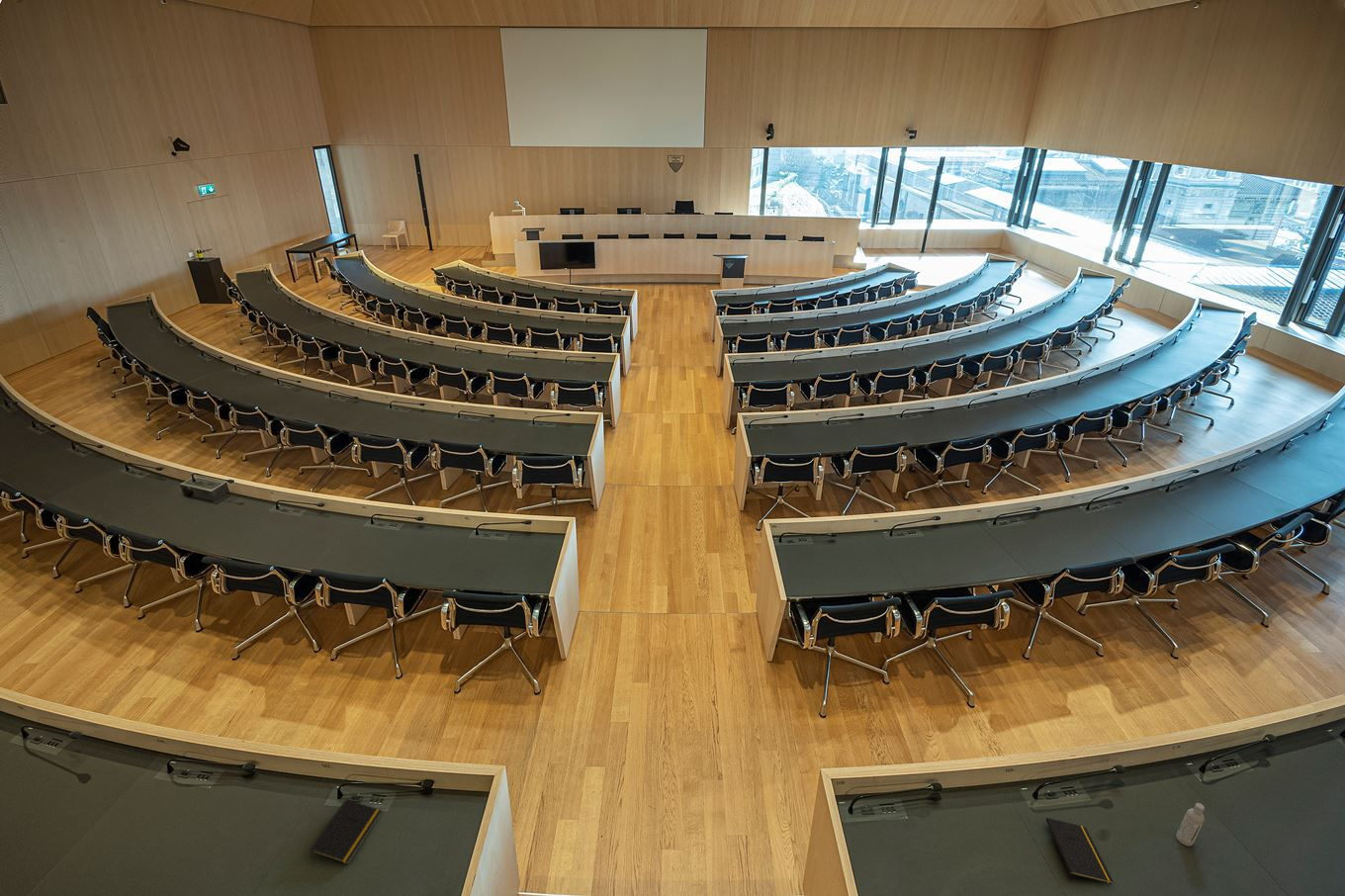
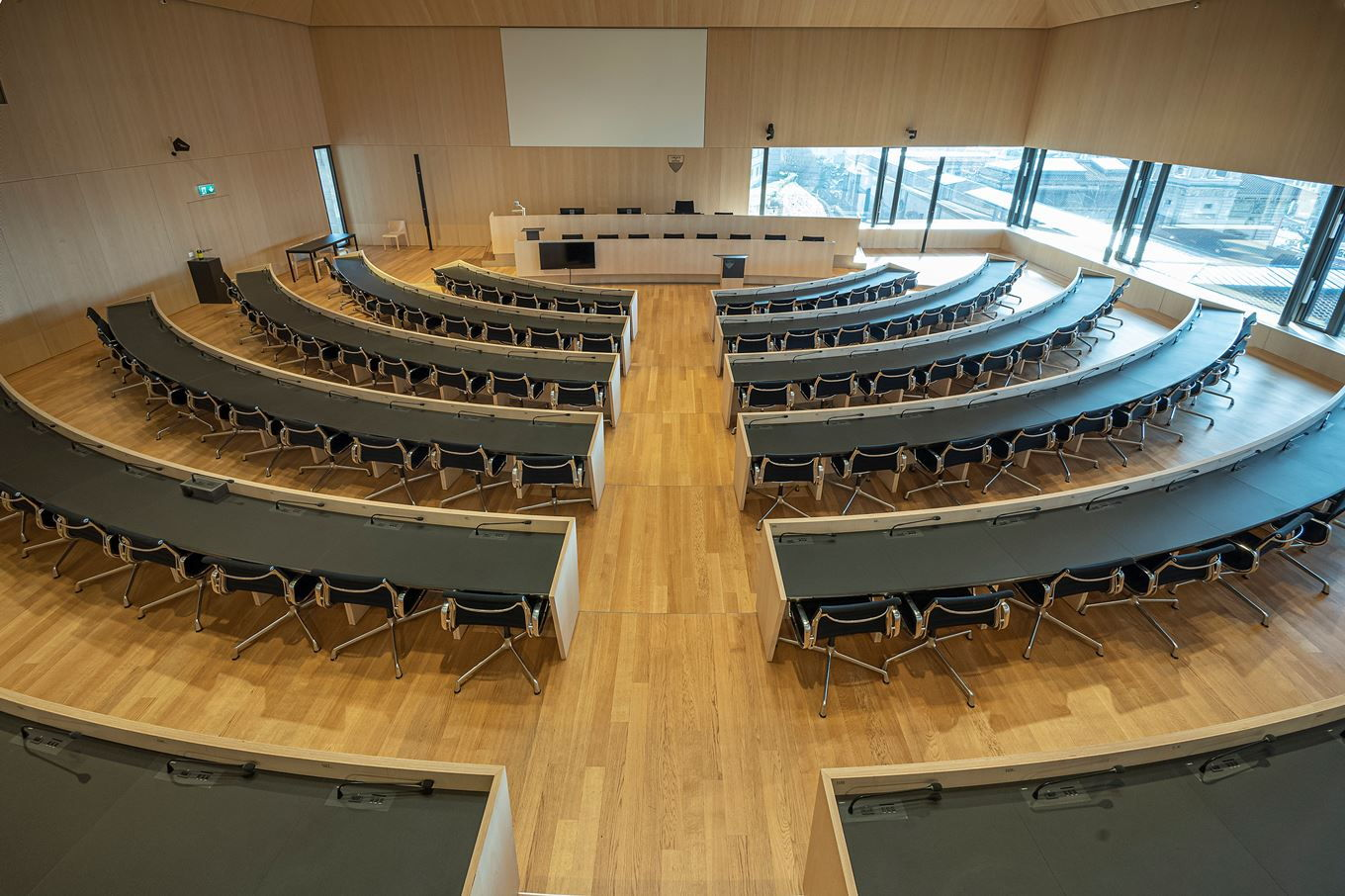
- bottle (1192, 823)
- notepad (1078, 850)
- notepad (347, 830)
